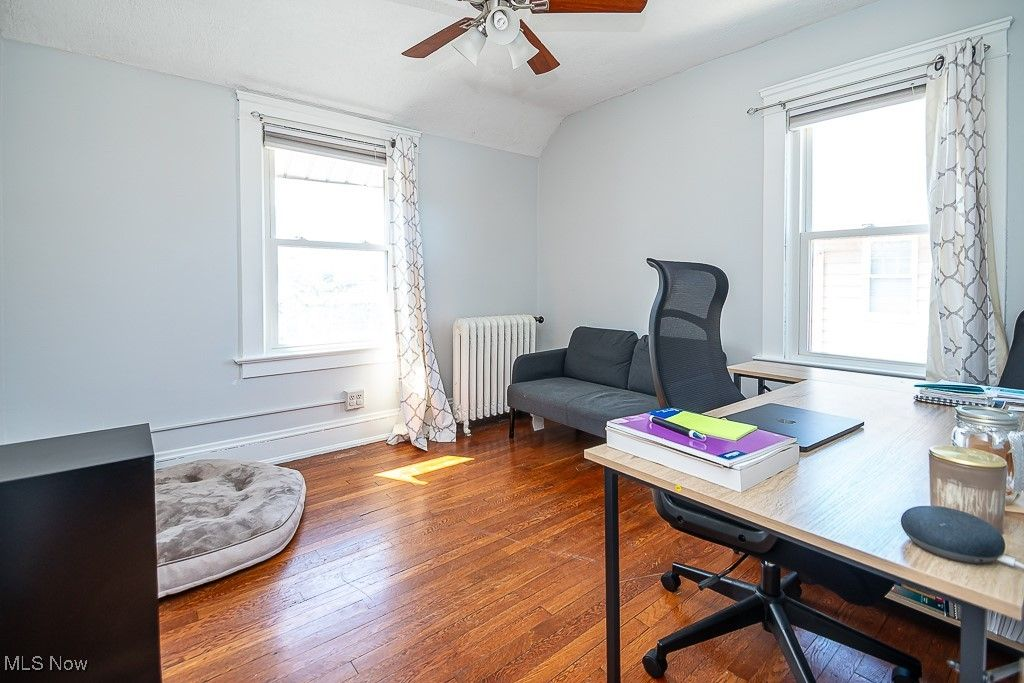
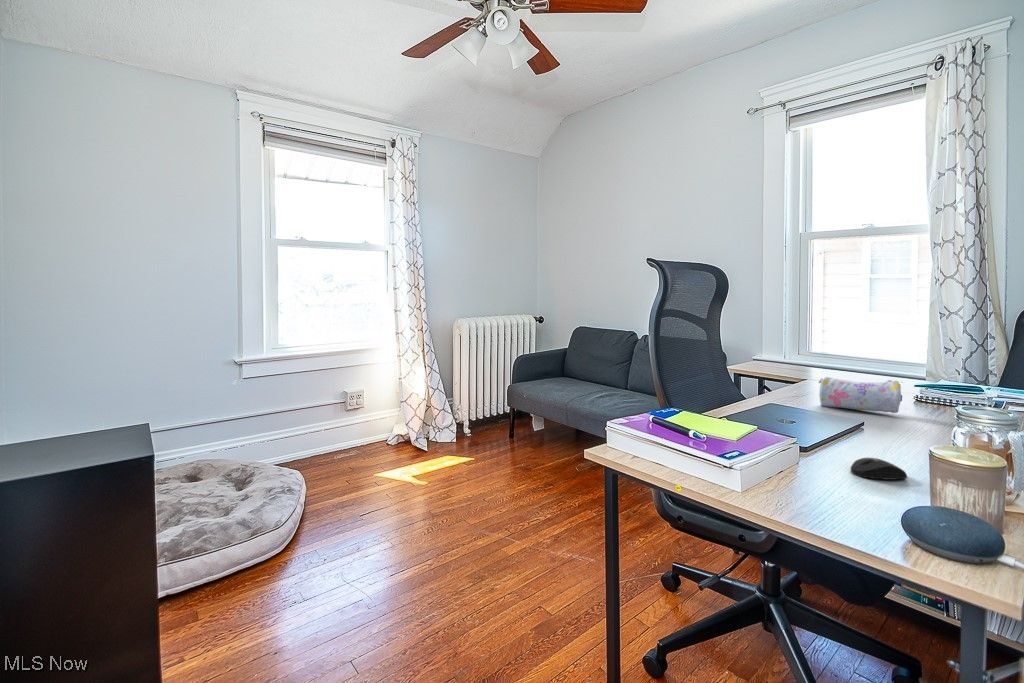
+ mouse (878, 467)
+ pencil case (858, 394)
